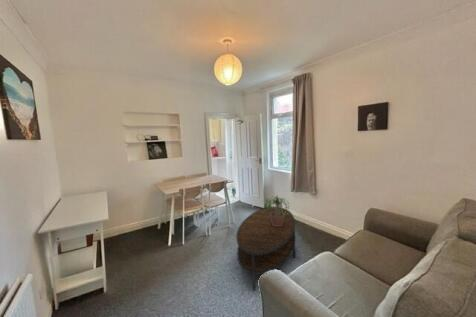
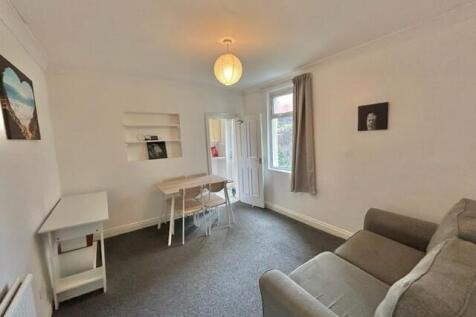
- potted plant (274, 211)
- coffee table (268, 239)
